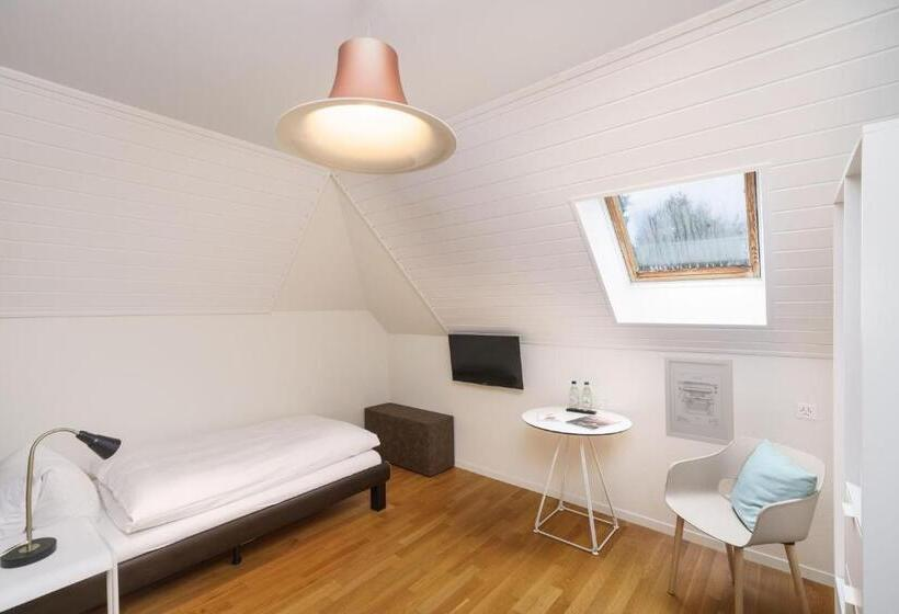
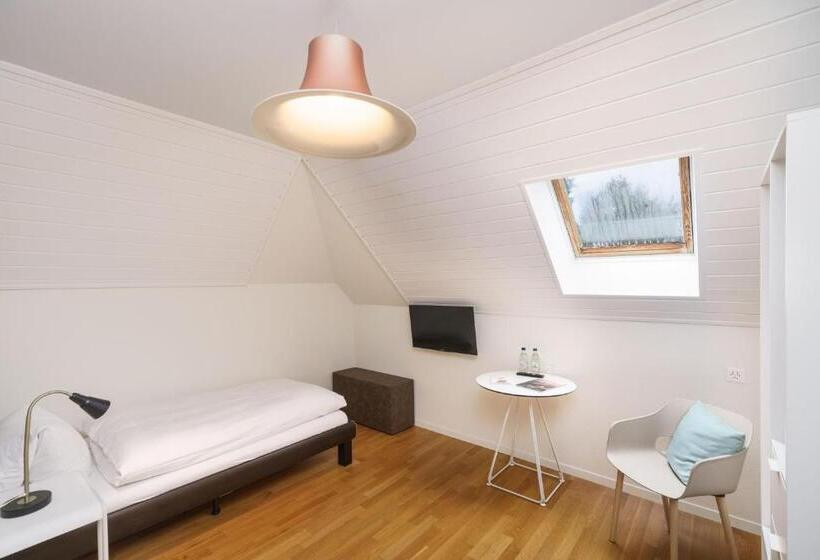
- wall art (697, 399)
